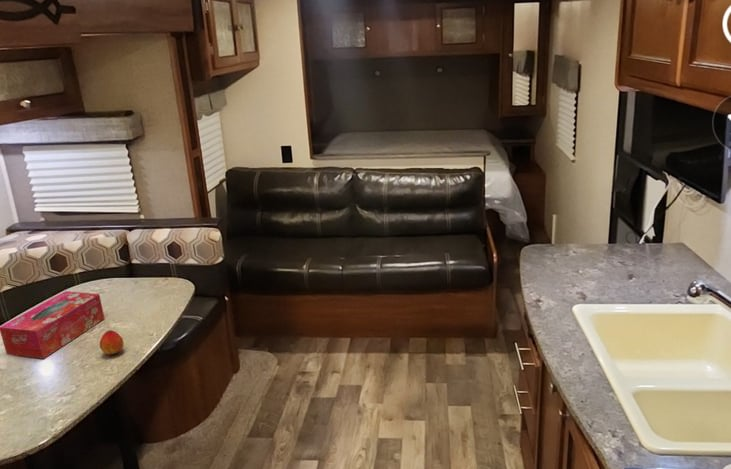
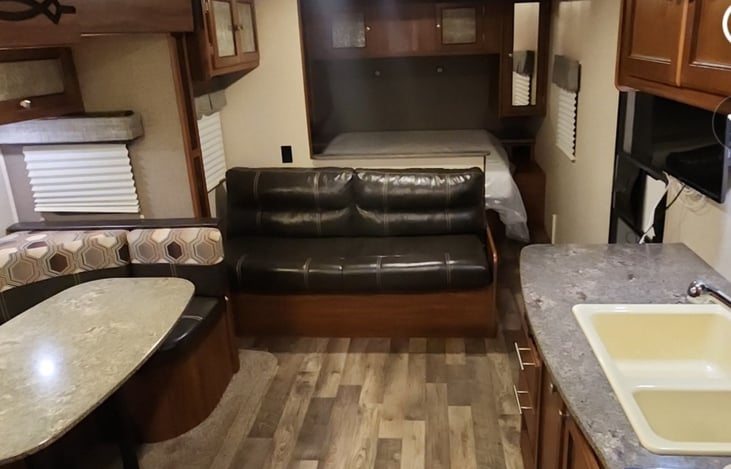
- peach (111, 342)
- tissue box (55, 322)
